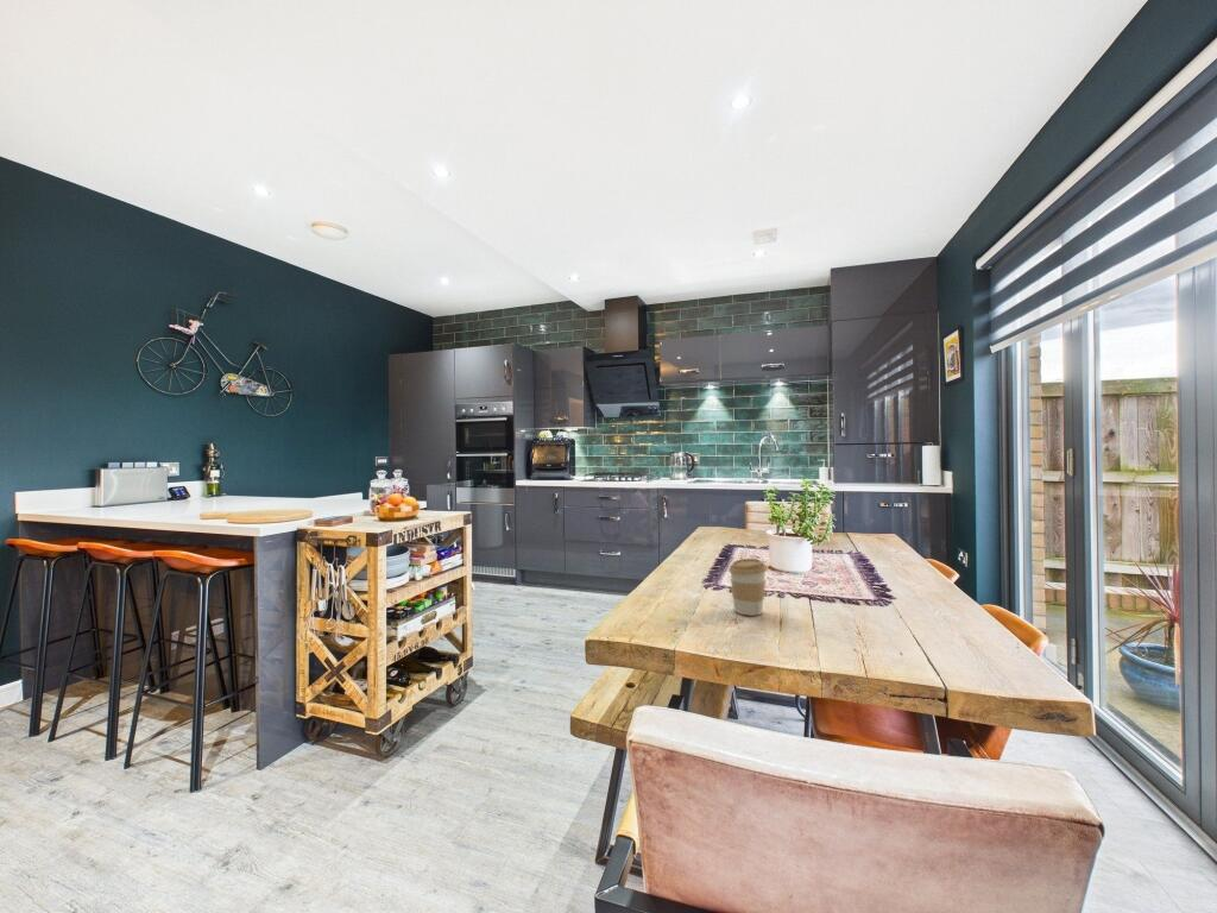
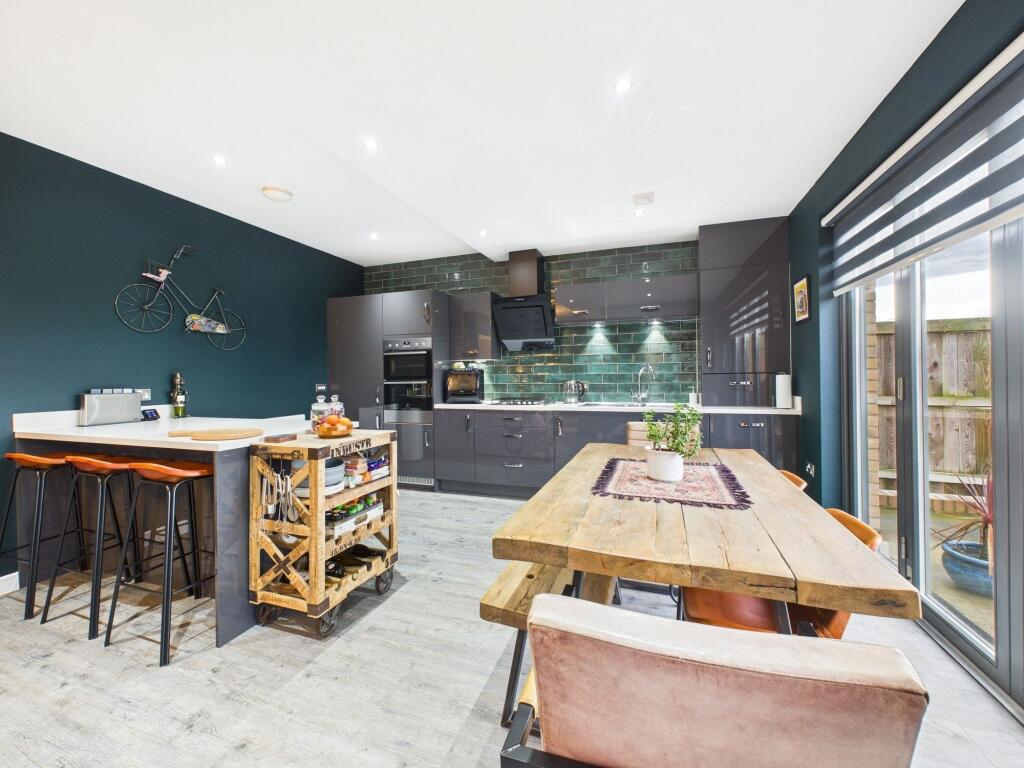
- coffee cup (748, 585)
